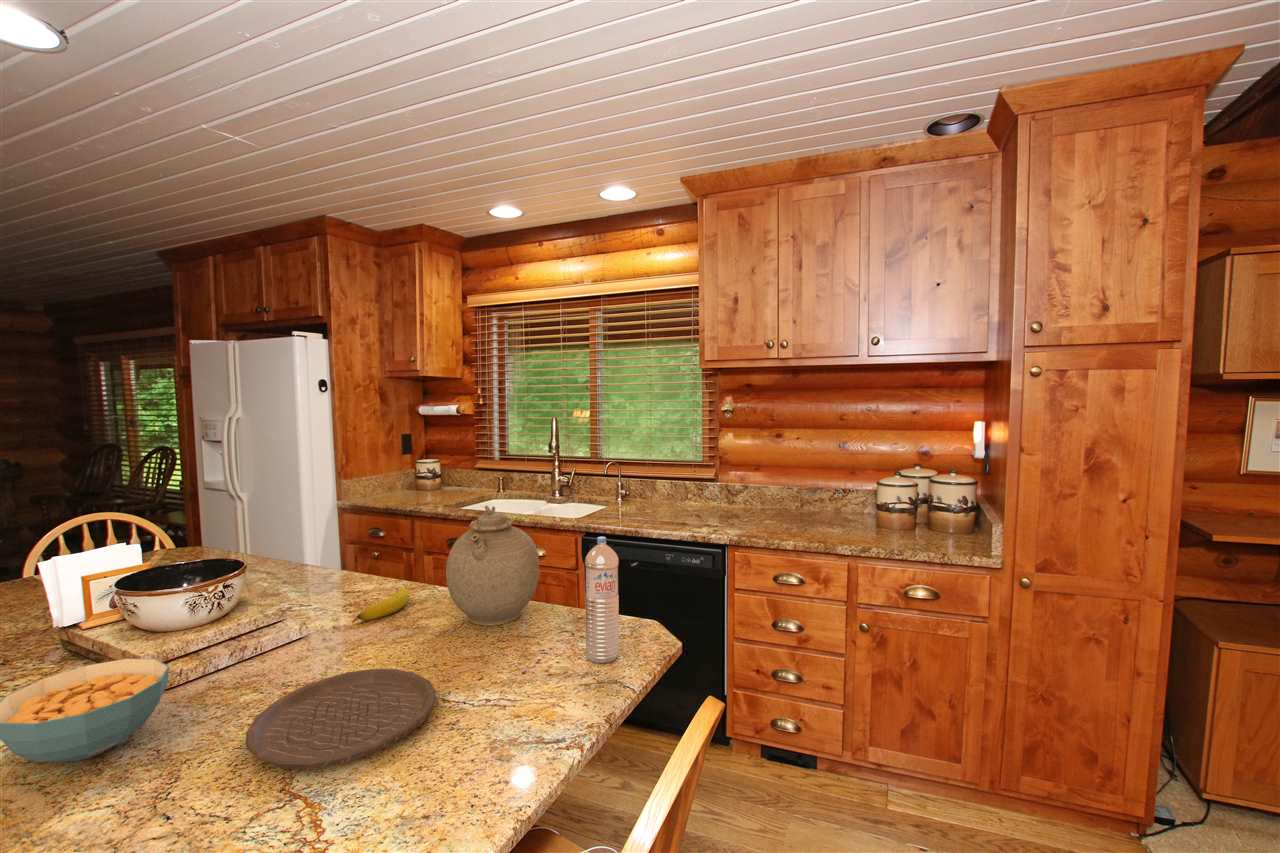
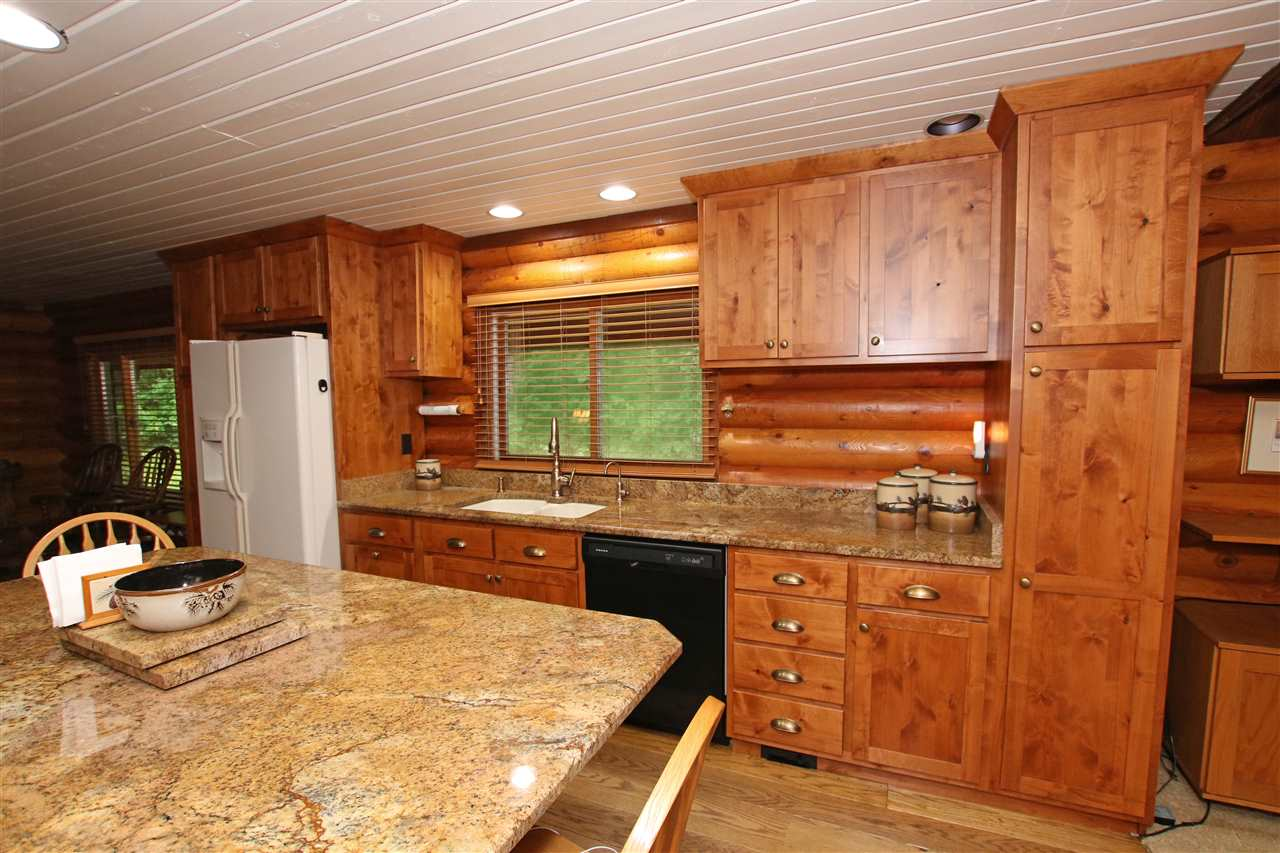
- water bottle (602, 597)
- plate (347, 714)
- banana (390, 600)
- teapot (492, 561)
- cereal bowl (87, 718)
